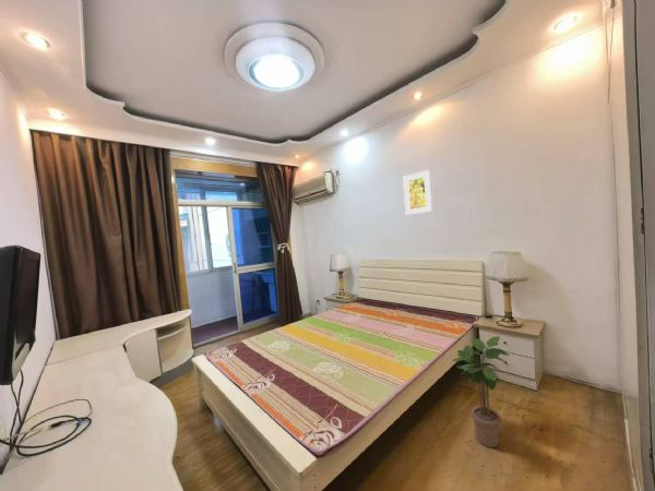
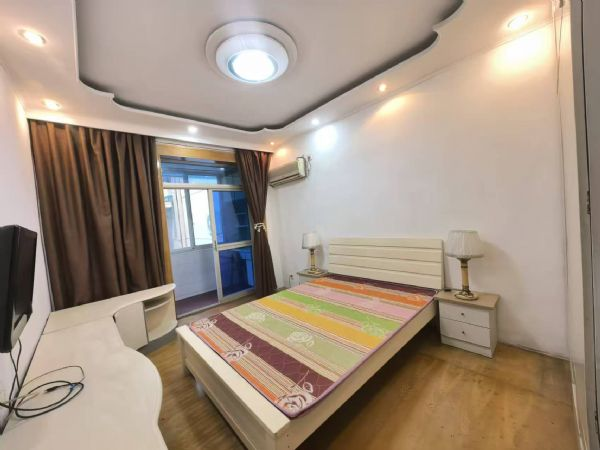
- potted plant (479, 388)
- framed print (417, 193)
